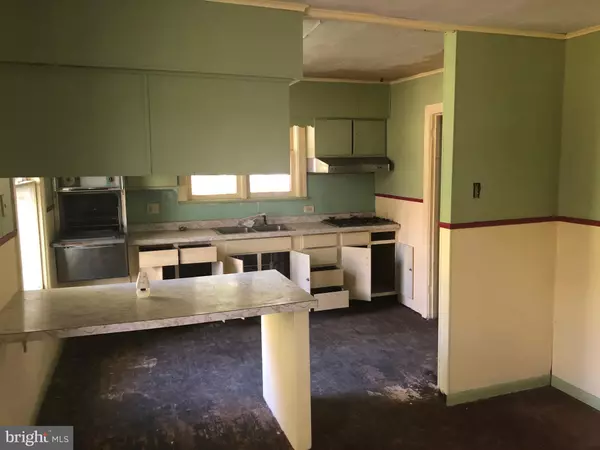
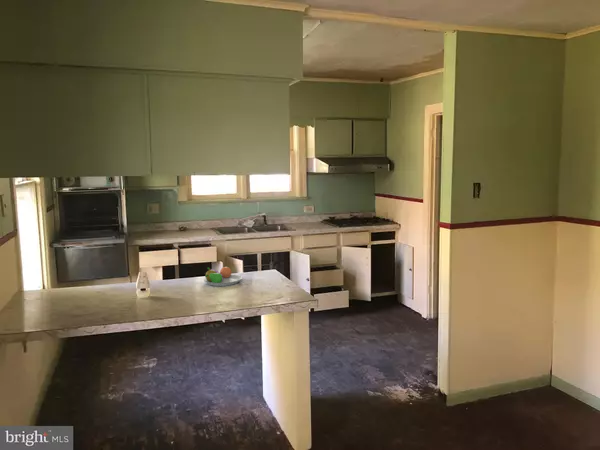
+ fruit bowl (221, 274)
